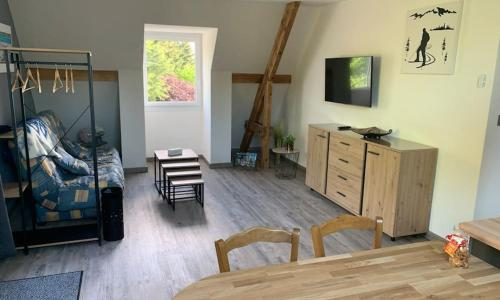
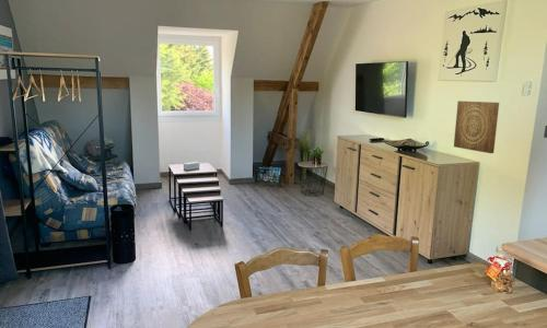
+ wall art (475, 126)
